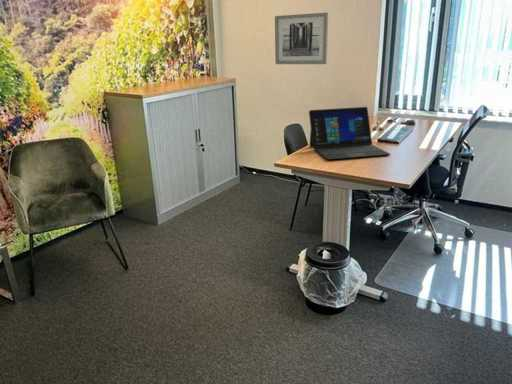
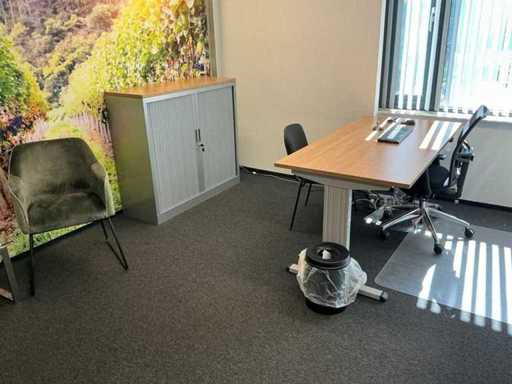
- wall art (300, 39)
- laptop (348, 131)
